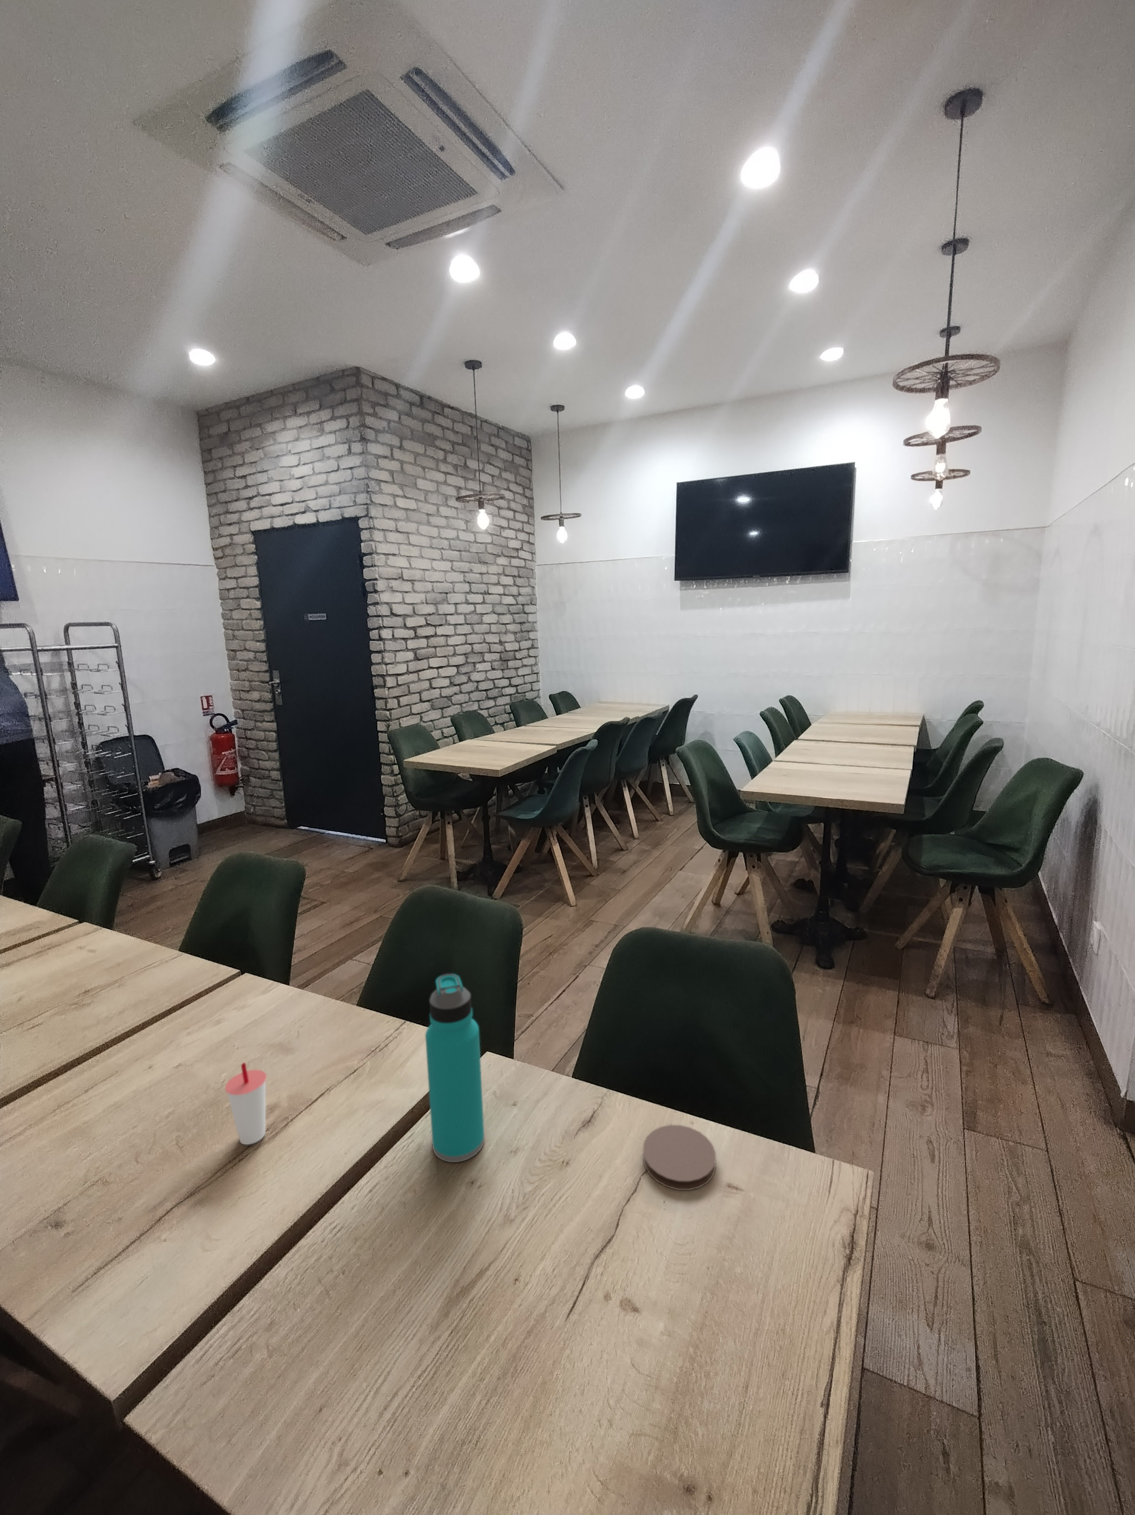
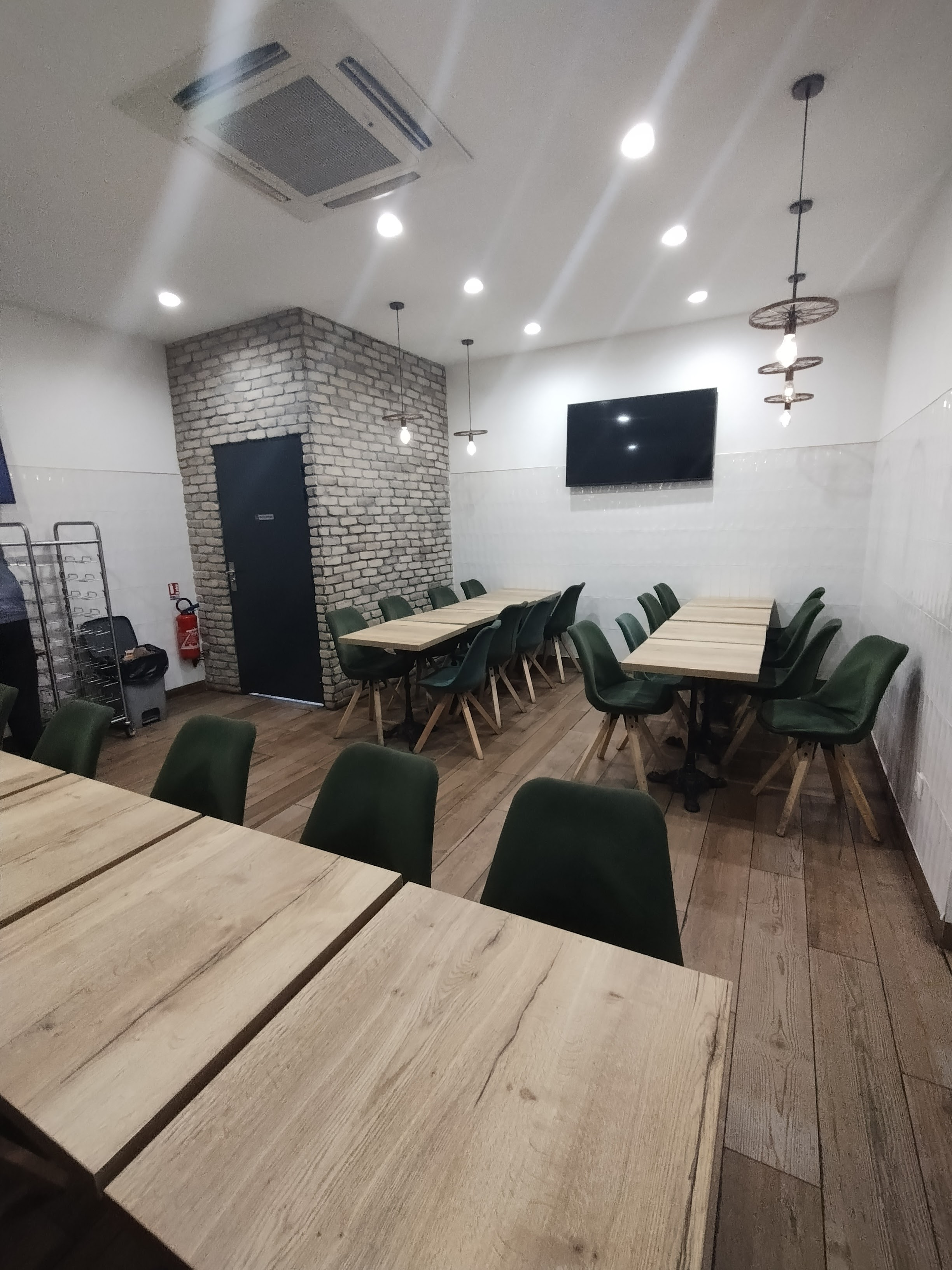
- water bottle (454, 1065)
- coaster (678, 1156)
- cup (248, 1100)
